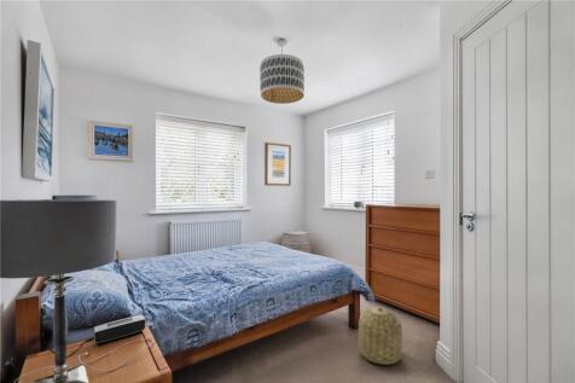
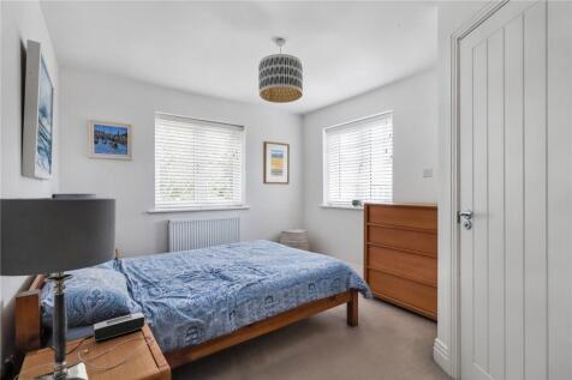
- basket (379, 331)
